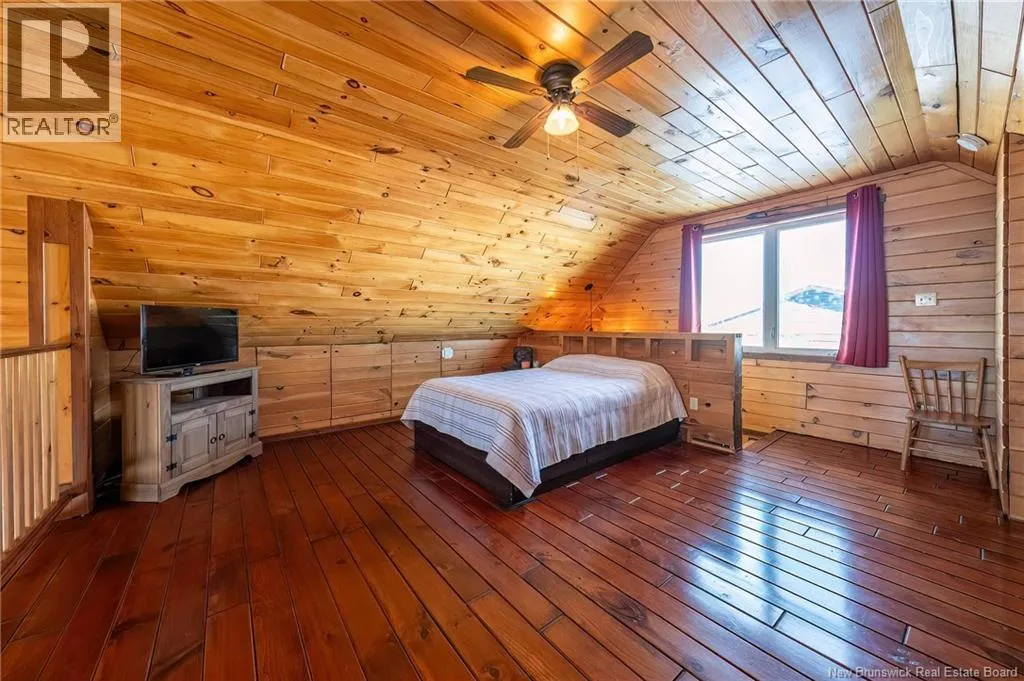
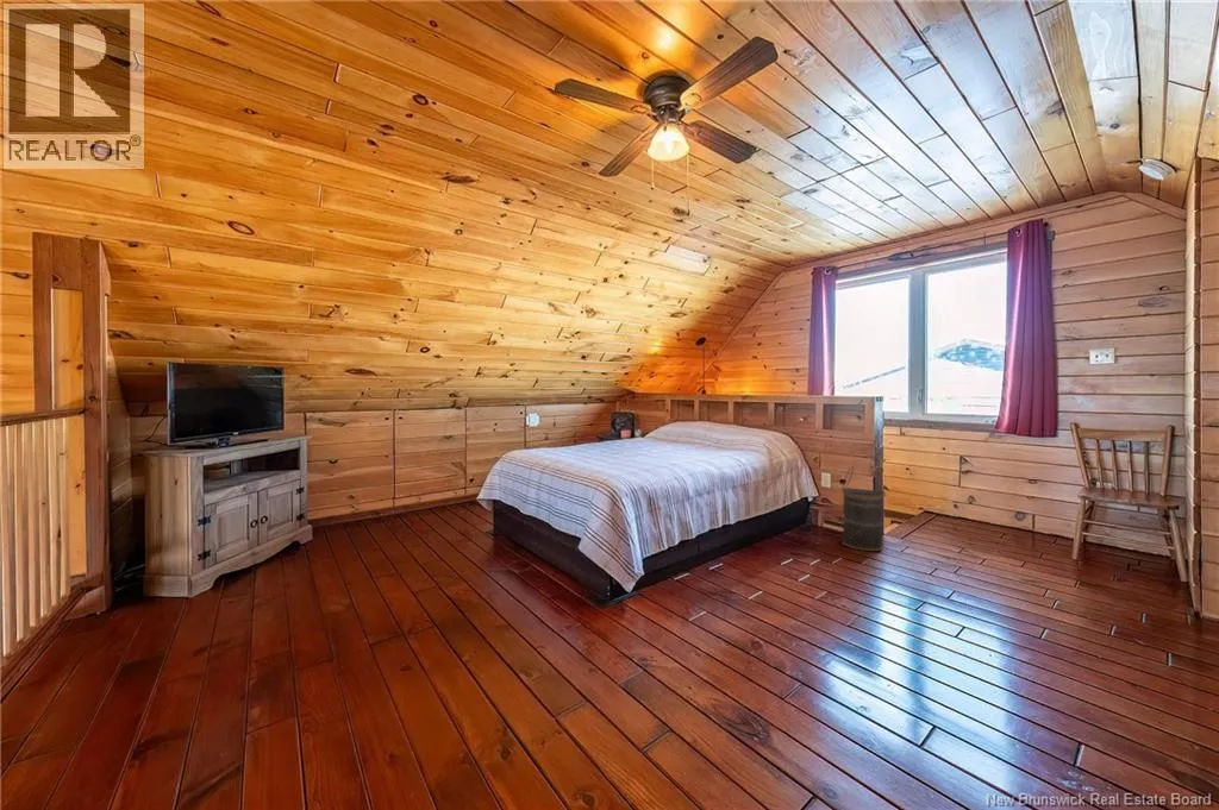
+ basket (863, 506)
